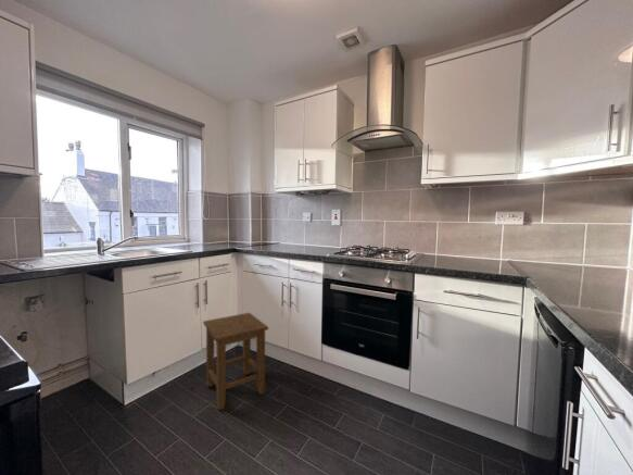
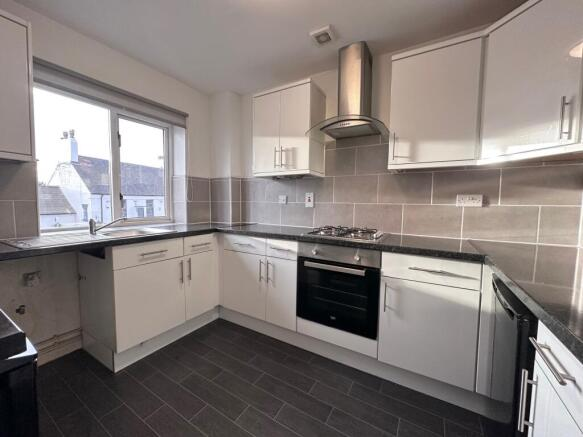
- stool (236, 358)
